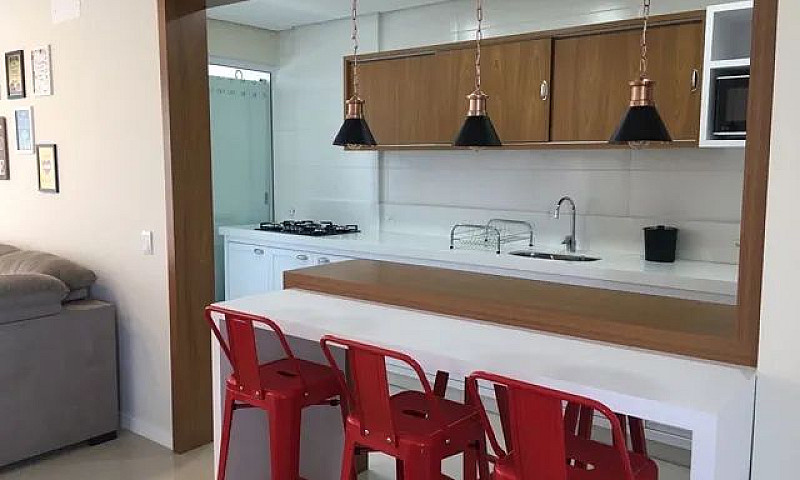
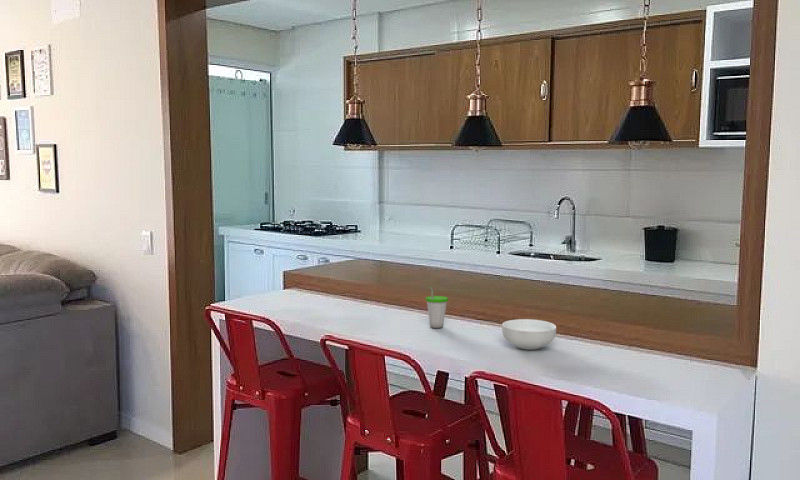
+ cereal bowl (528, 335)
+ cup (436, 305)
